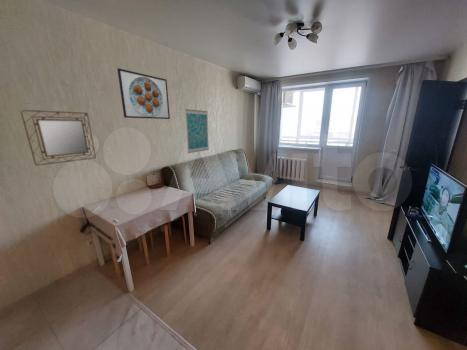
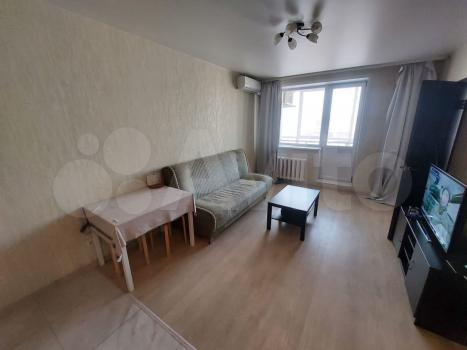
- wall art (197, 131)
- home mirror (64, 137)
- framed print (147, 97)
